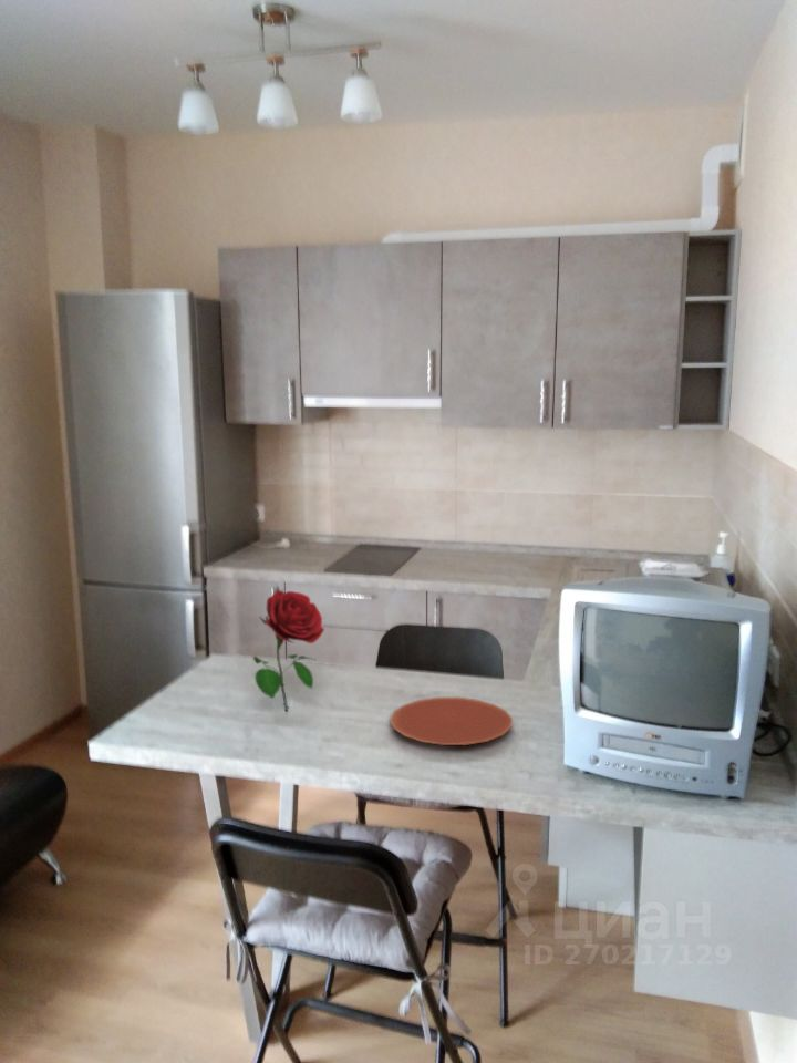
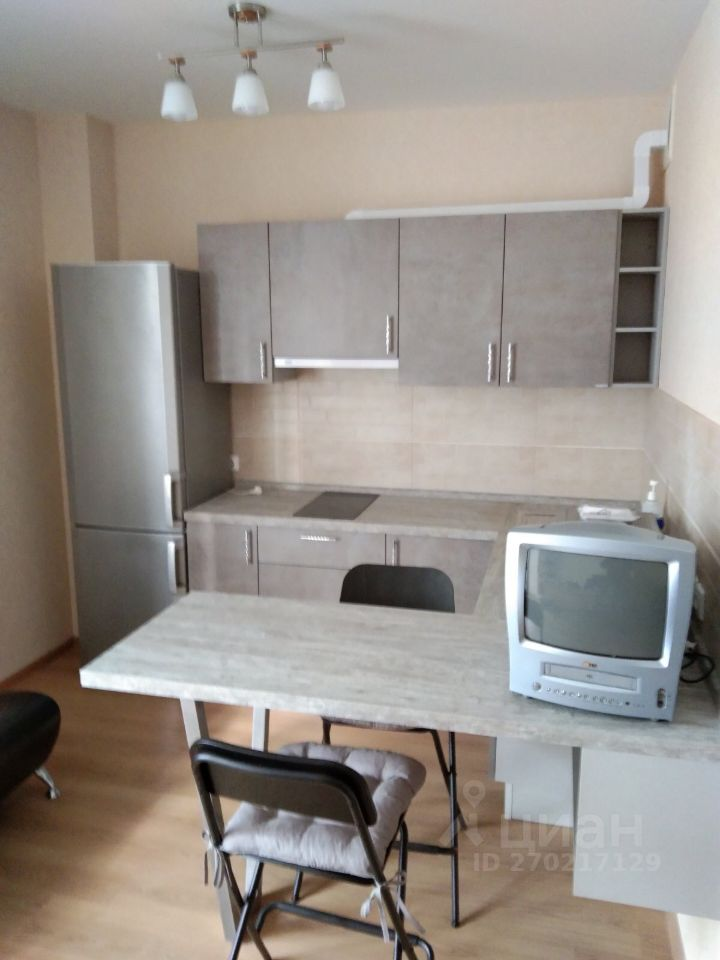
- plate (451, 723)
- flower (288, 656)
